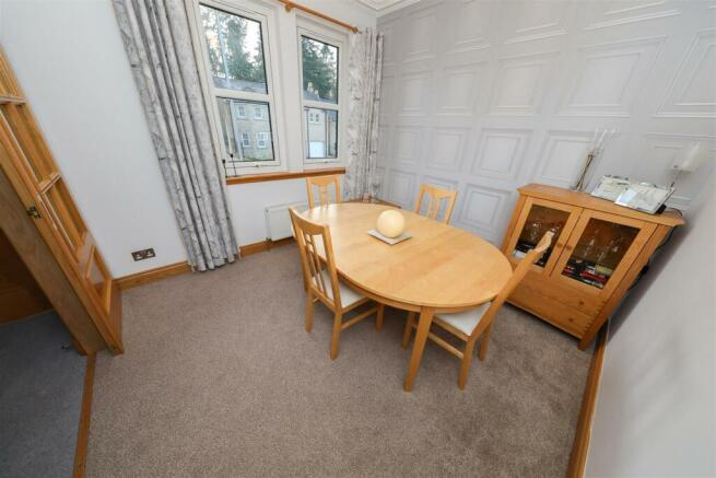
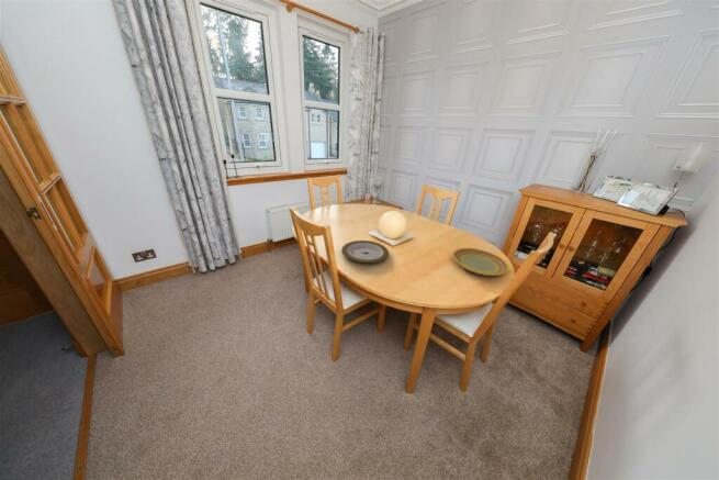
+ plate (479, 261)
+ plate (364, 252)
